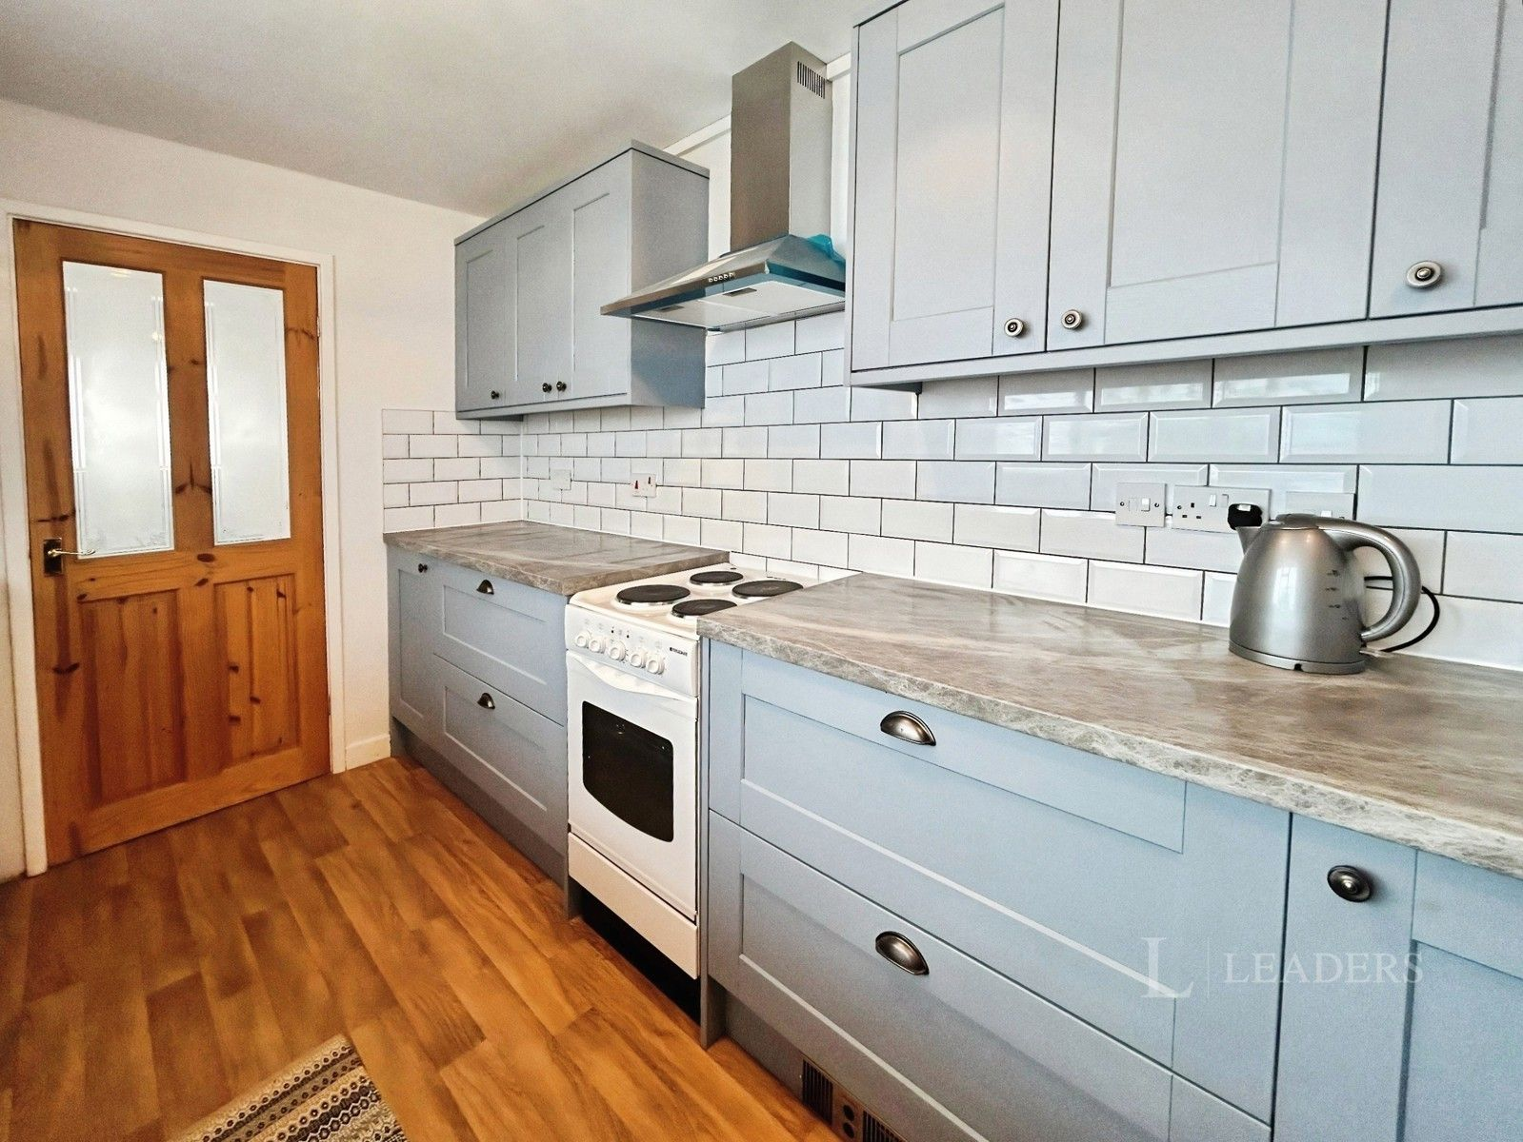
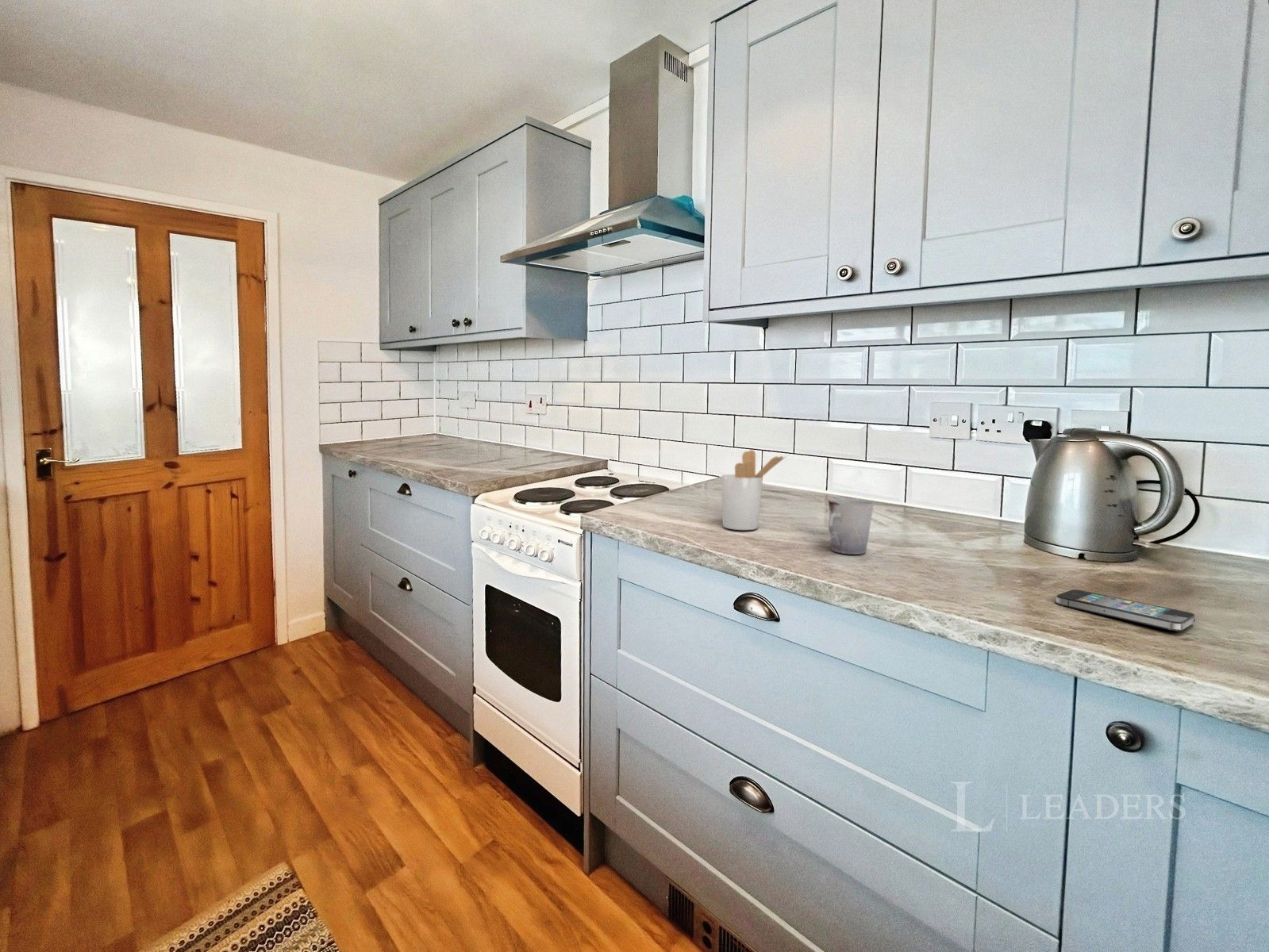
+ utensil holder (752, 489)
+ cup (845, 527)
+ smartphone (1122, 608)
